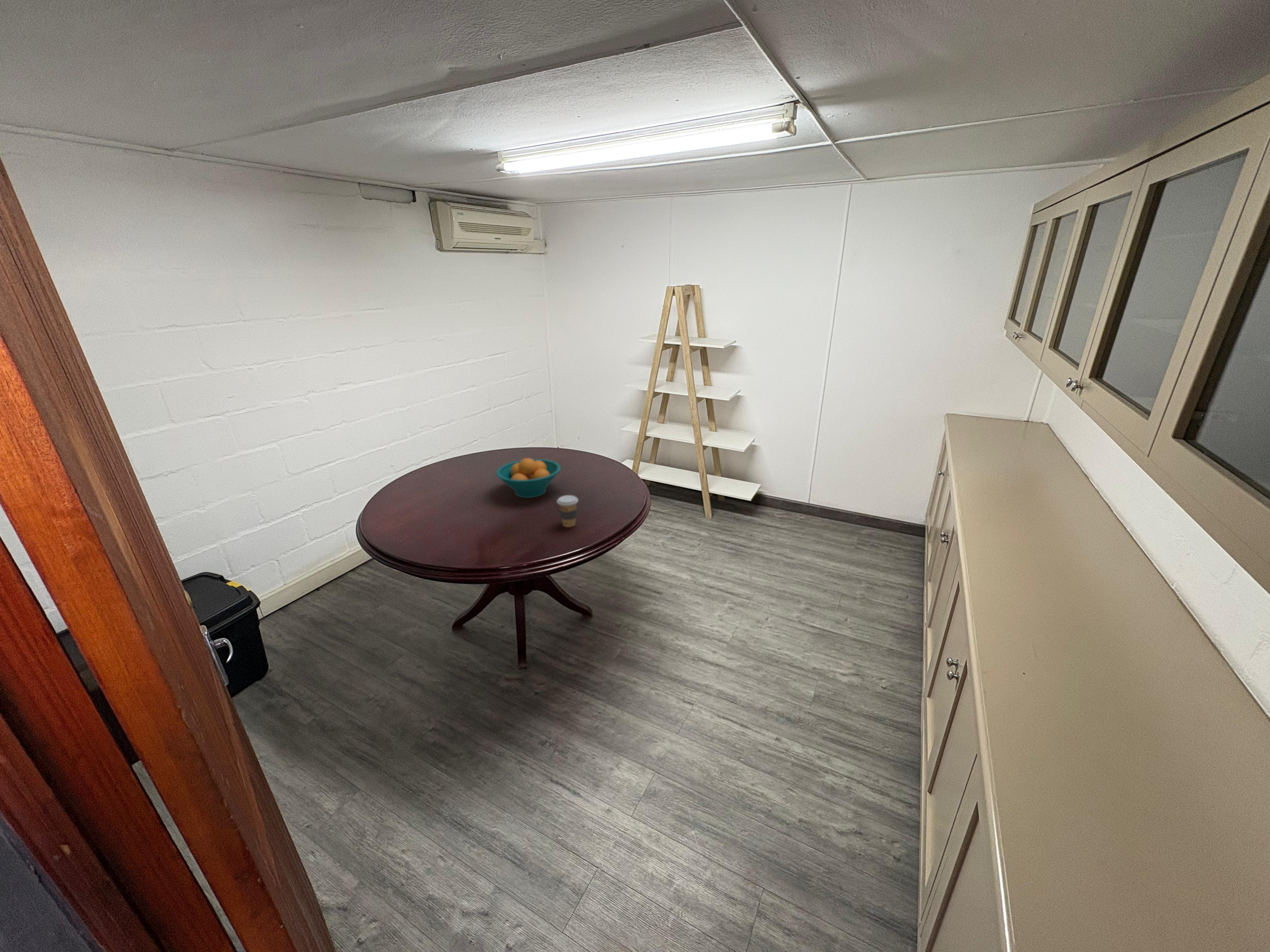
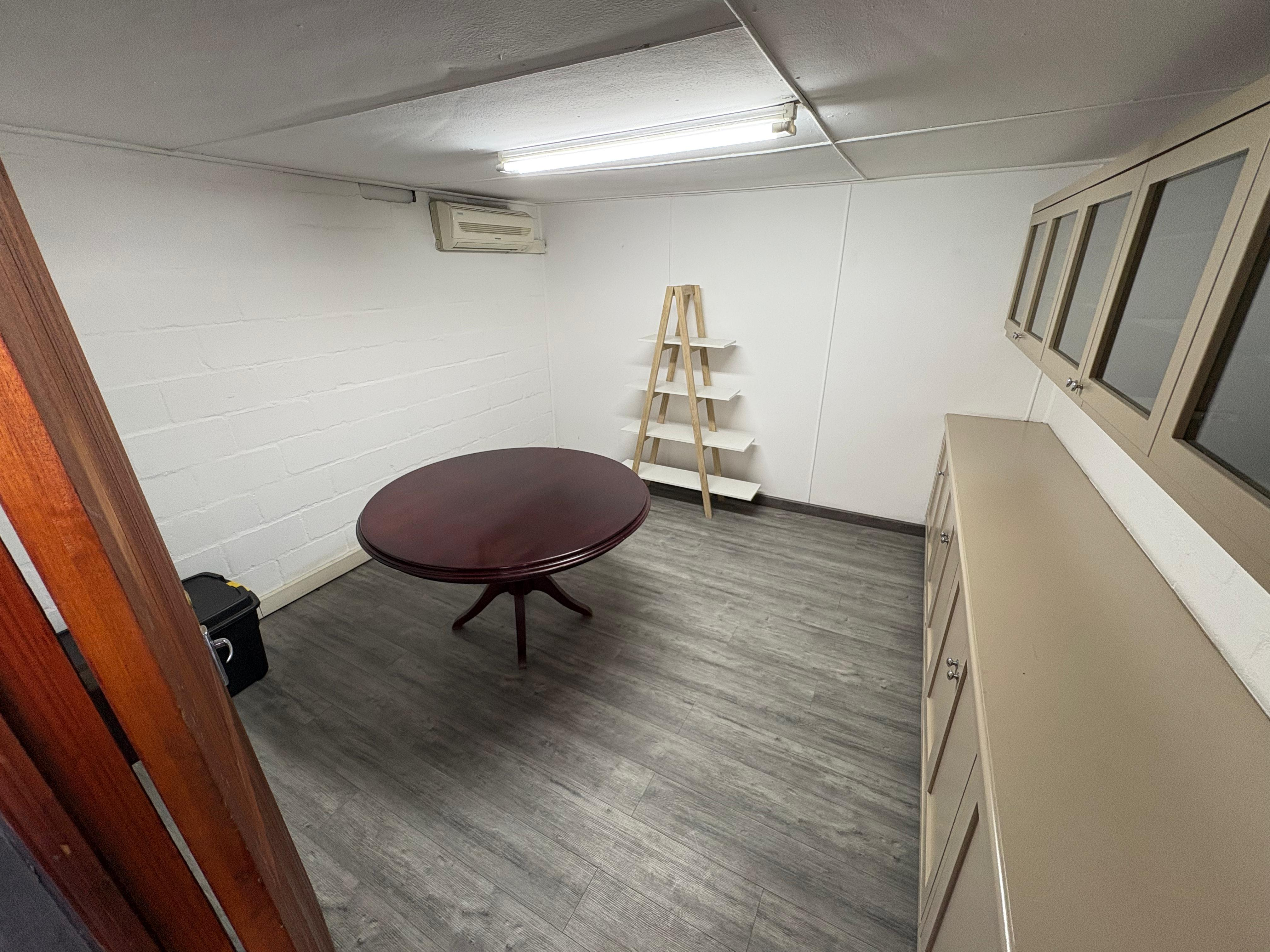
- coffee cup (568, 512)
- fruit bowl (529, 476)
